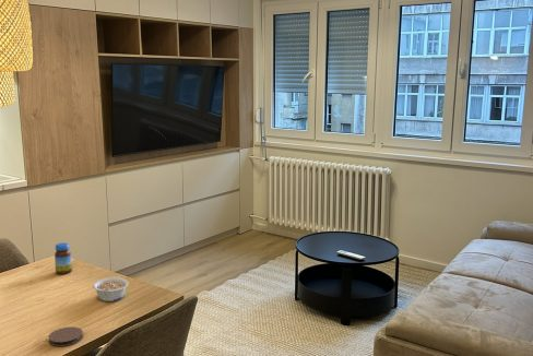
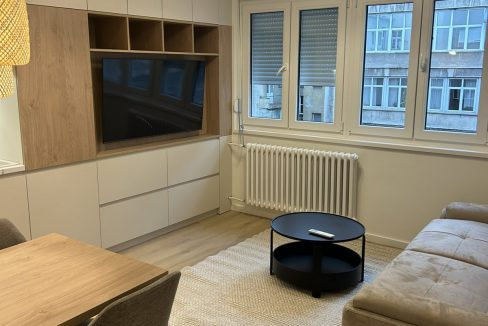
- coaster (66, 335)
- legume (111, 289)
- jar (62, 258)
